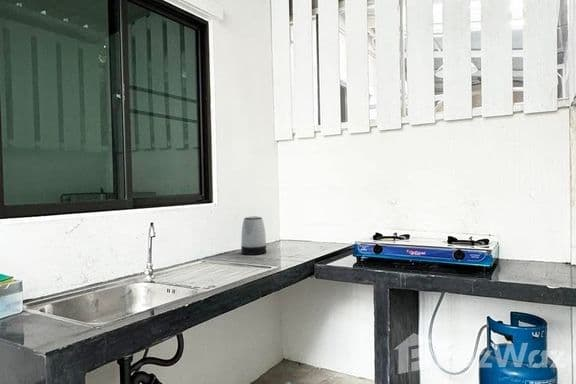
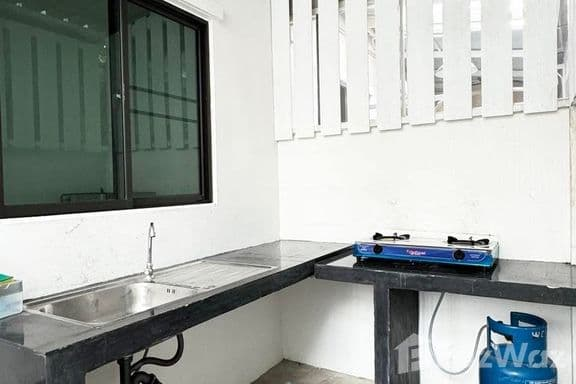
- kettle (255, 234)
